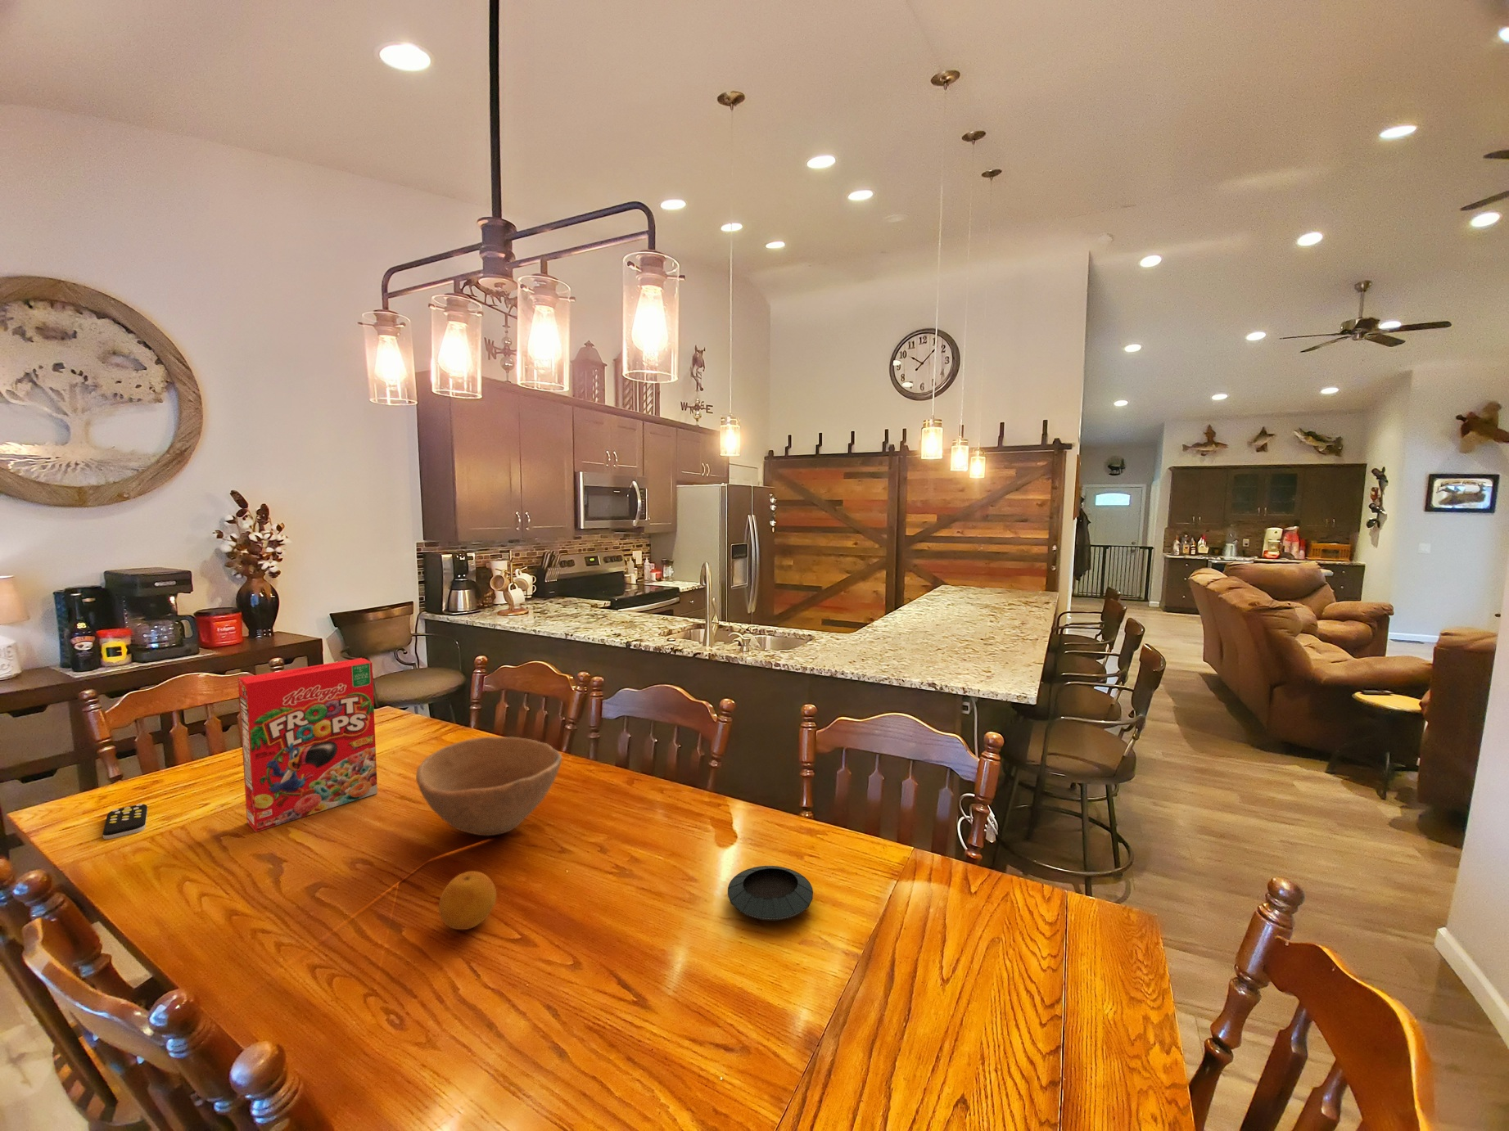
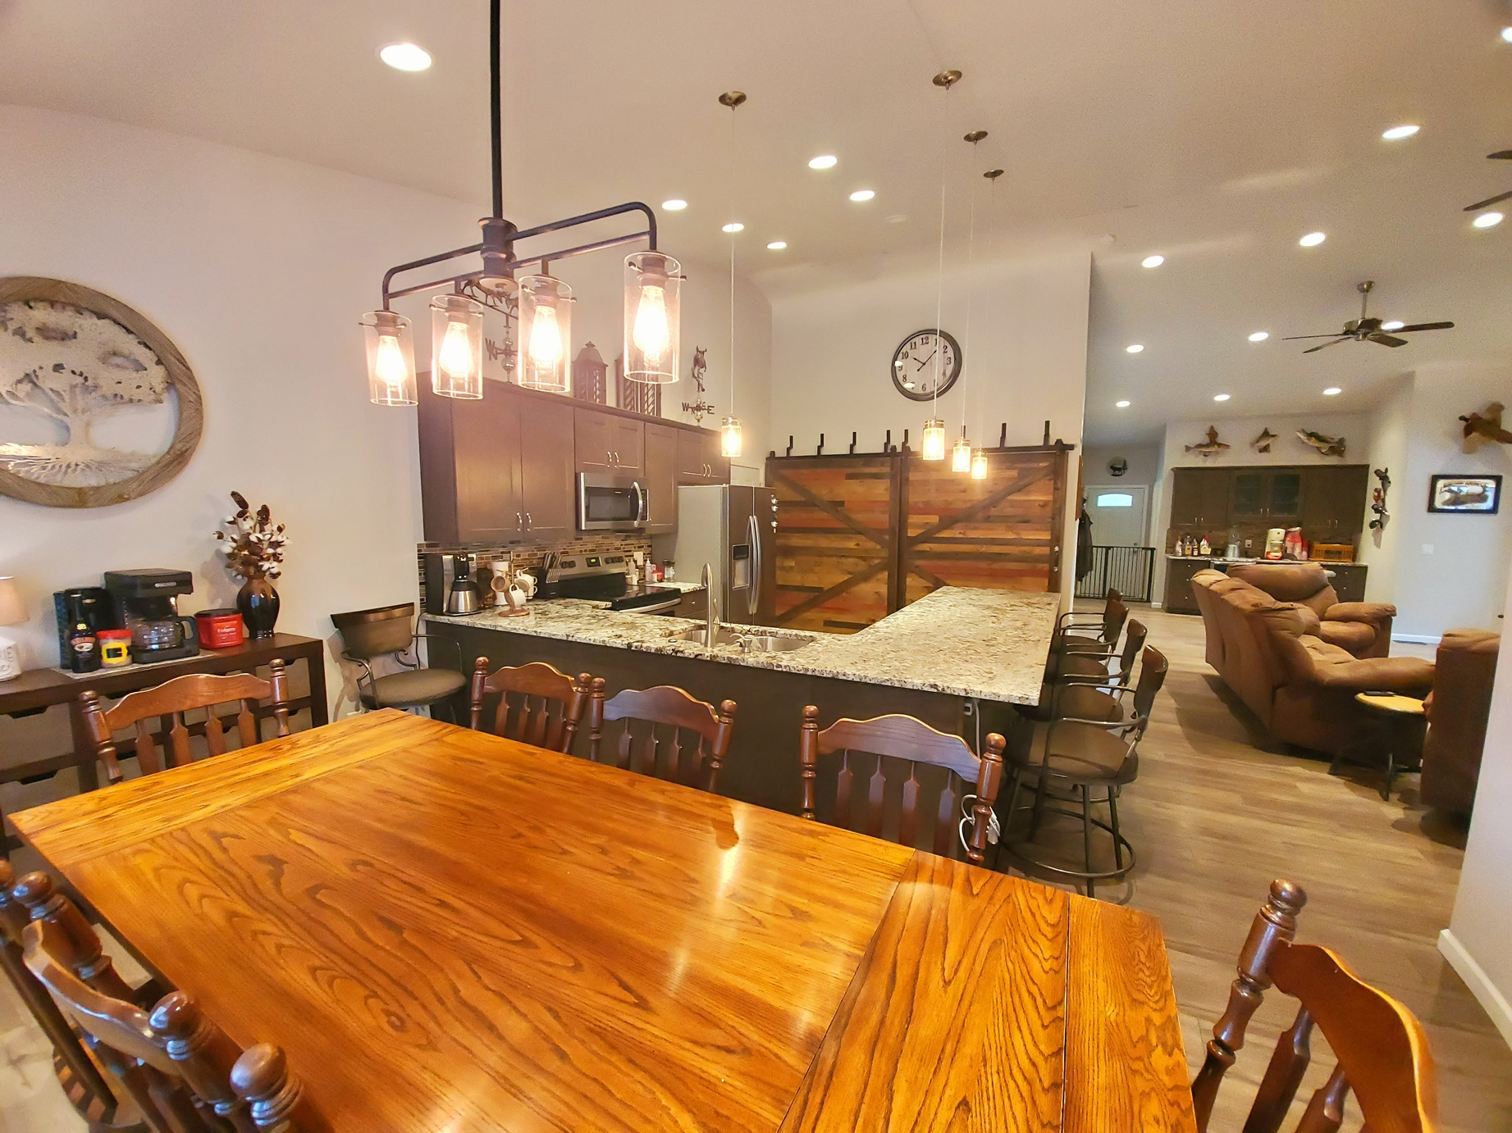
- bowl (492, 794)
- cereal box (312, 738)
- saucer (770, 887)
- remote control (125, 821)
- fruit (467, 901)
